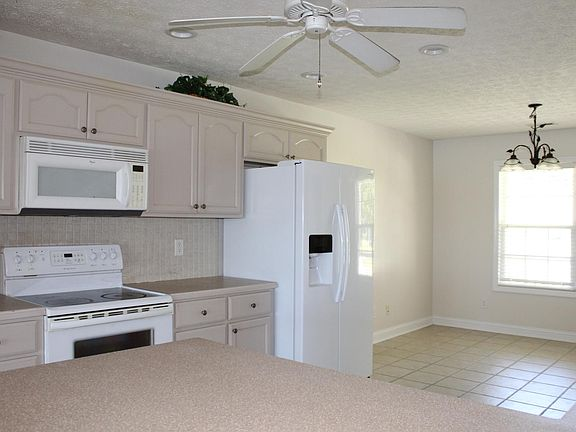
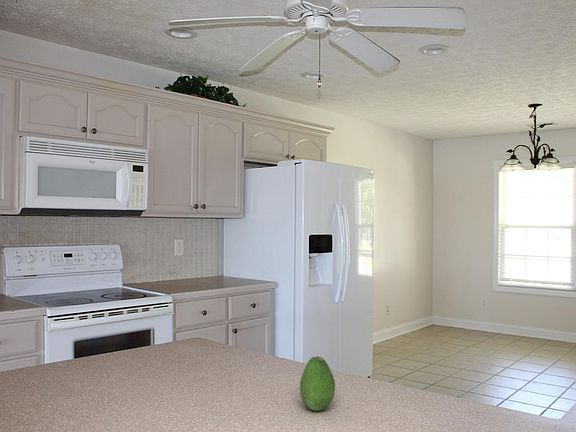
+ fruit (317, 383)
